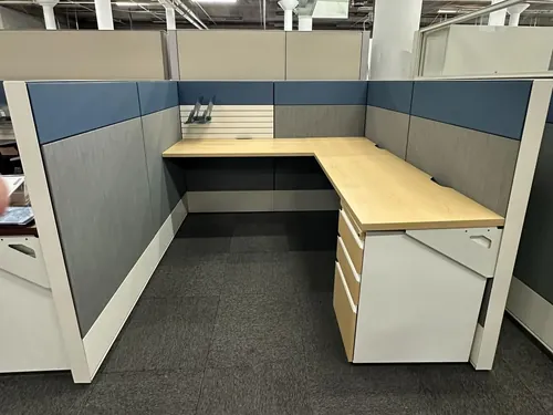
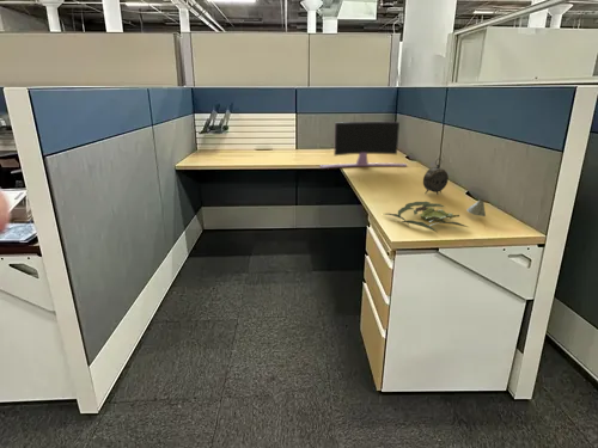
+ alarm clock (437, 176)
+ plant (441, 209)
+ monitor (364, 145)
